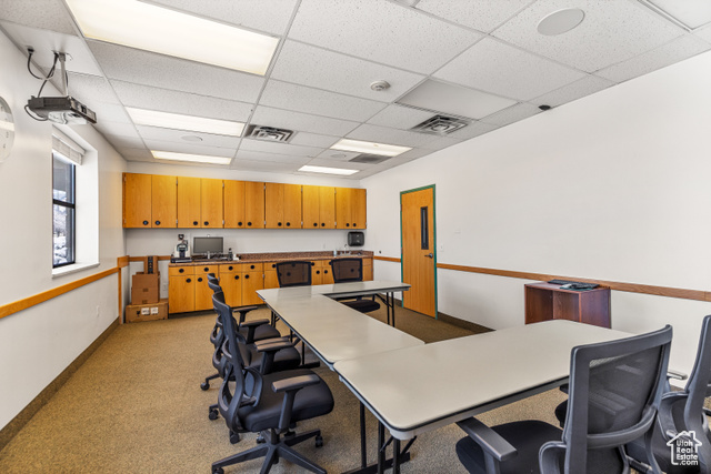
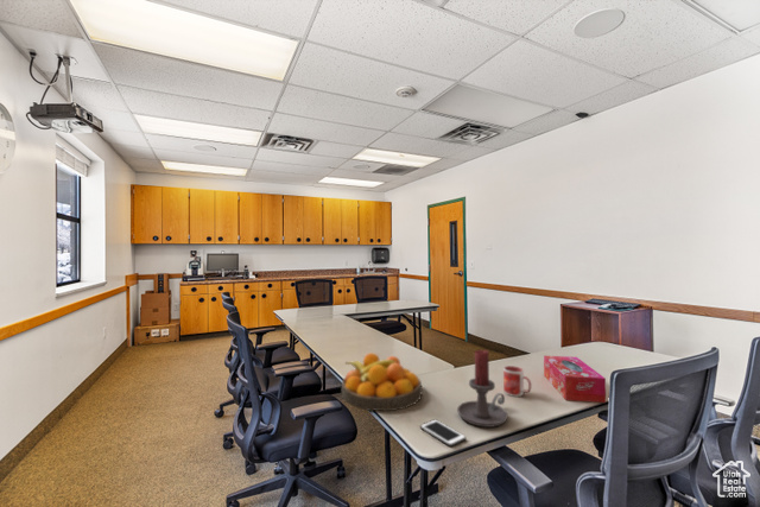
+ tissue box (571, 376)
+ candle holder (486, 381)
+ cell phone (442, 432)
+ fruit bowl (381, 375)
+ mug (517, 382)
